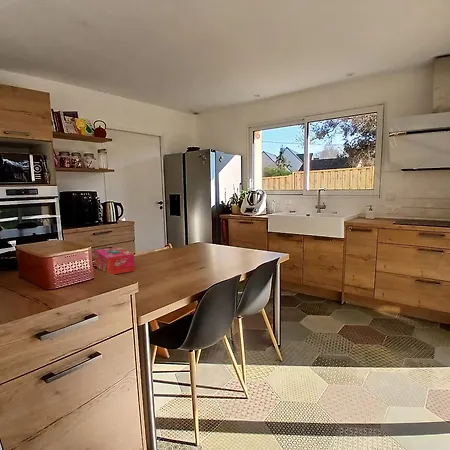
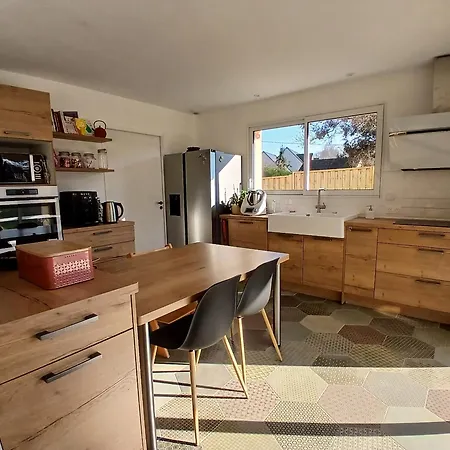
- tissue box (113, 259)
